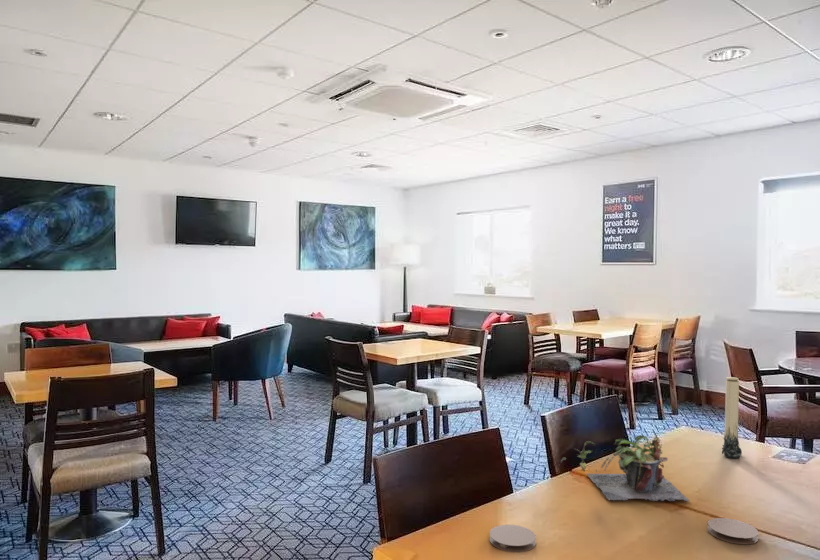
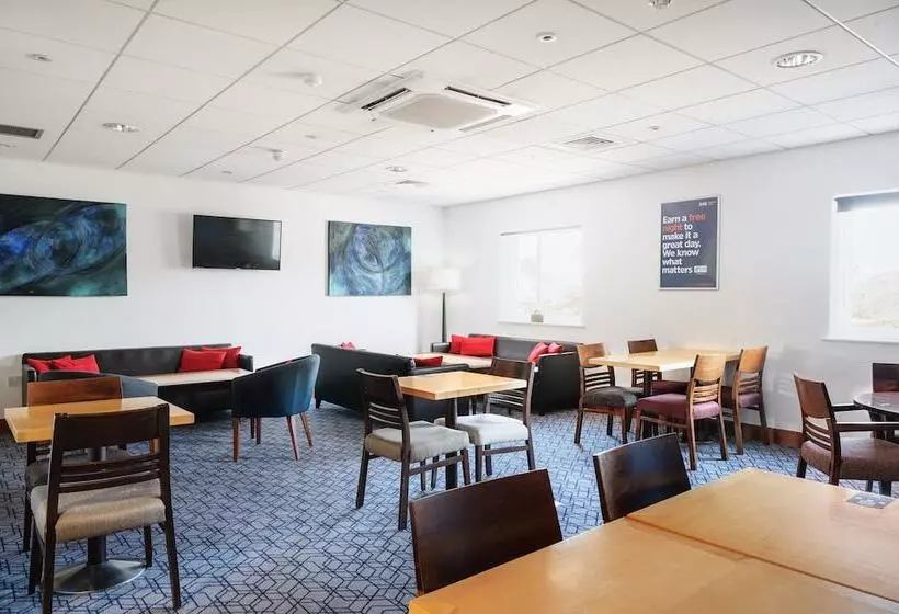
- coaster (732, 530)
- coaster (512, 537)
- candle (734, 416)
- plant (633, 462)
